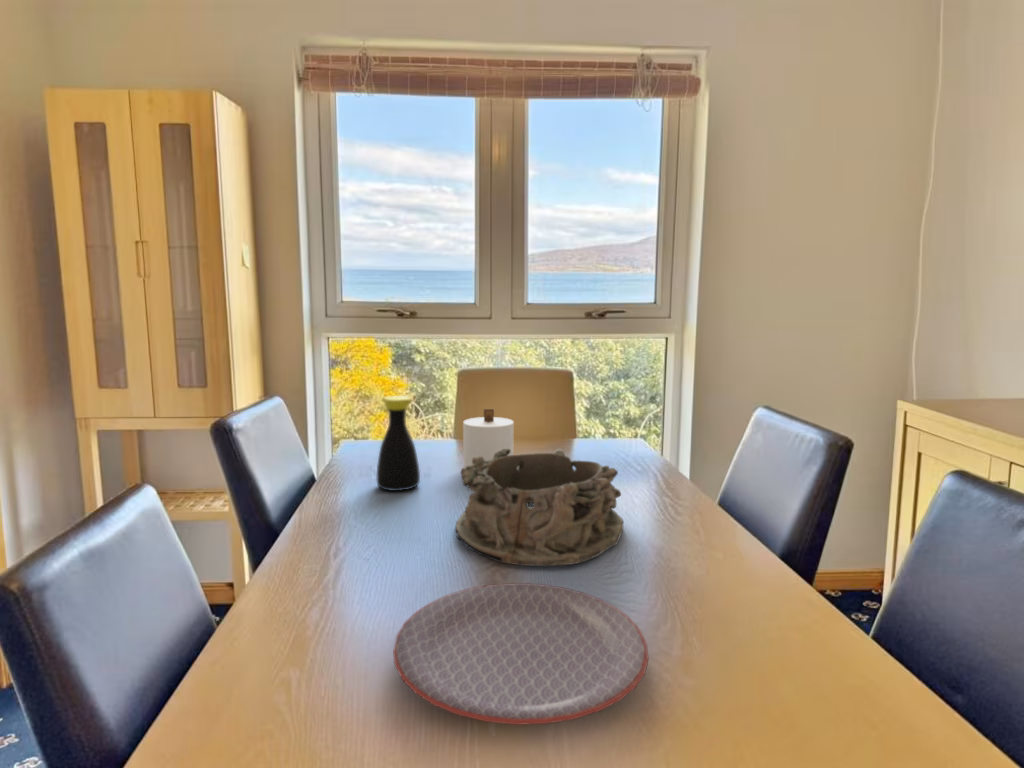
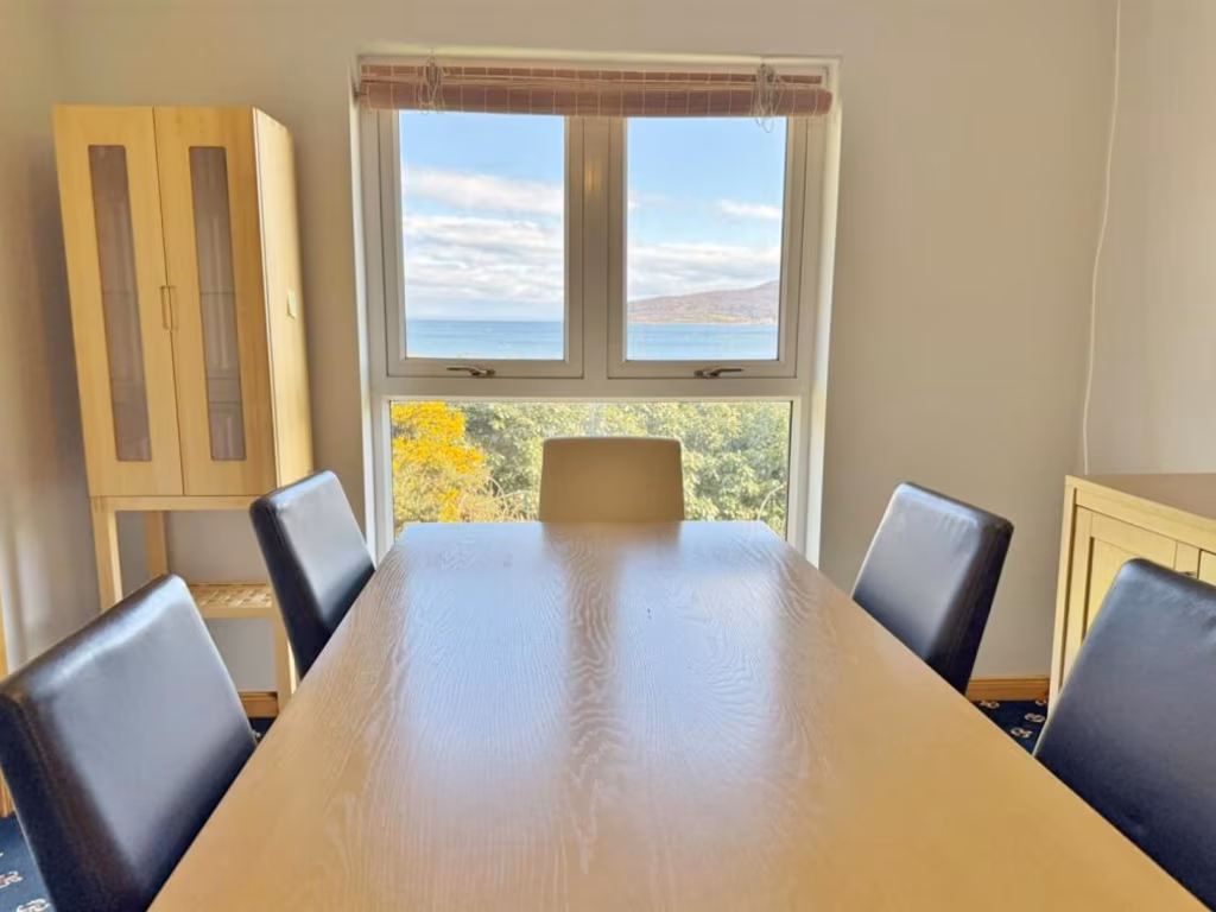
- bottle (397, 441)
- candle (488, 440)
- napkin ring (539, 494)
- plate (520, 648)
